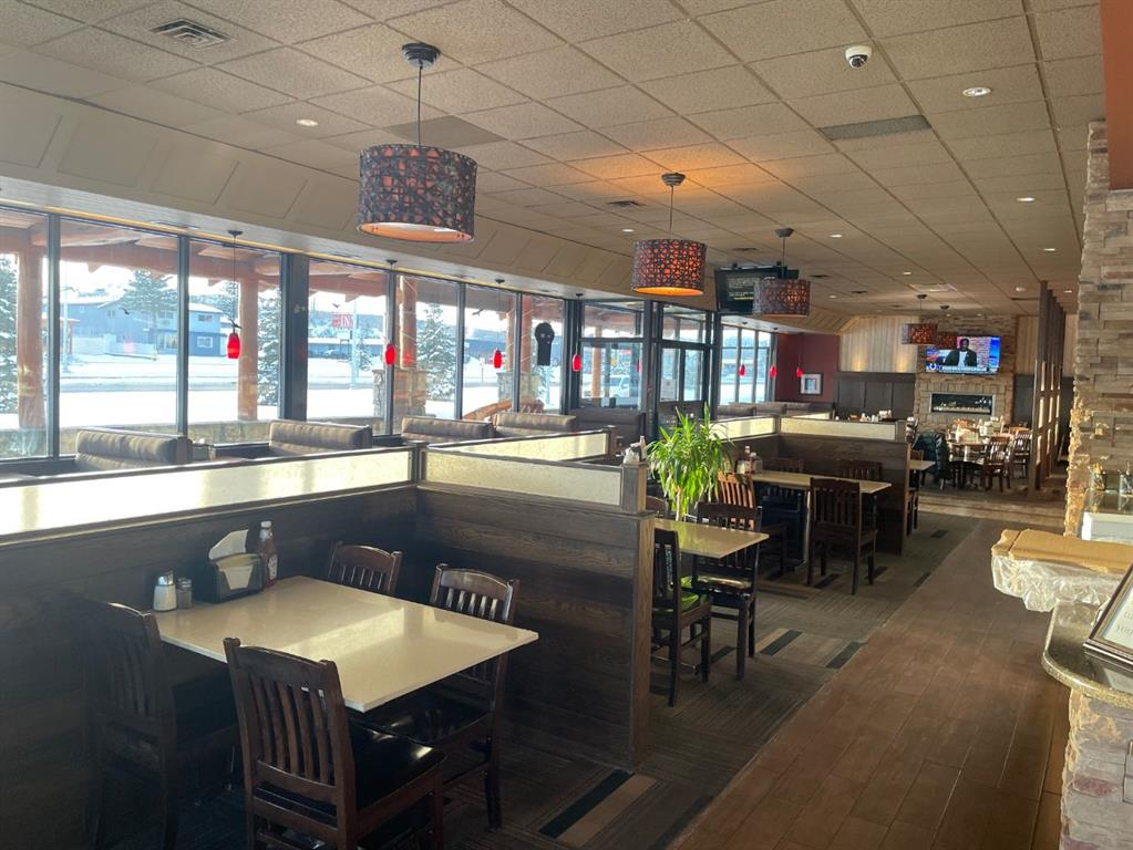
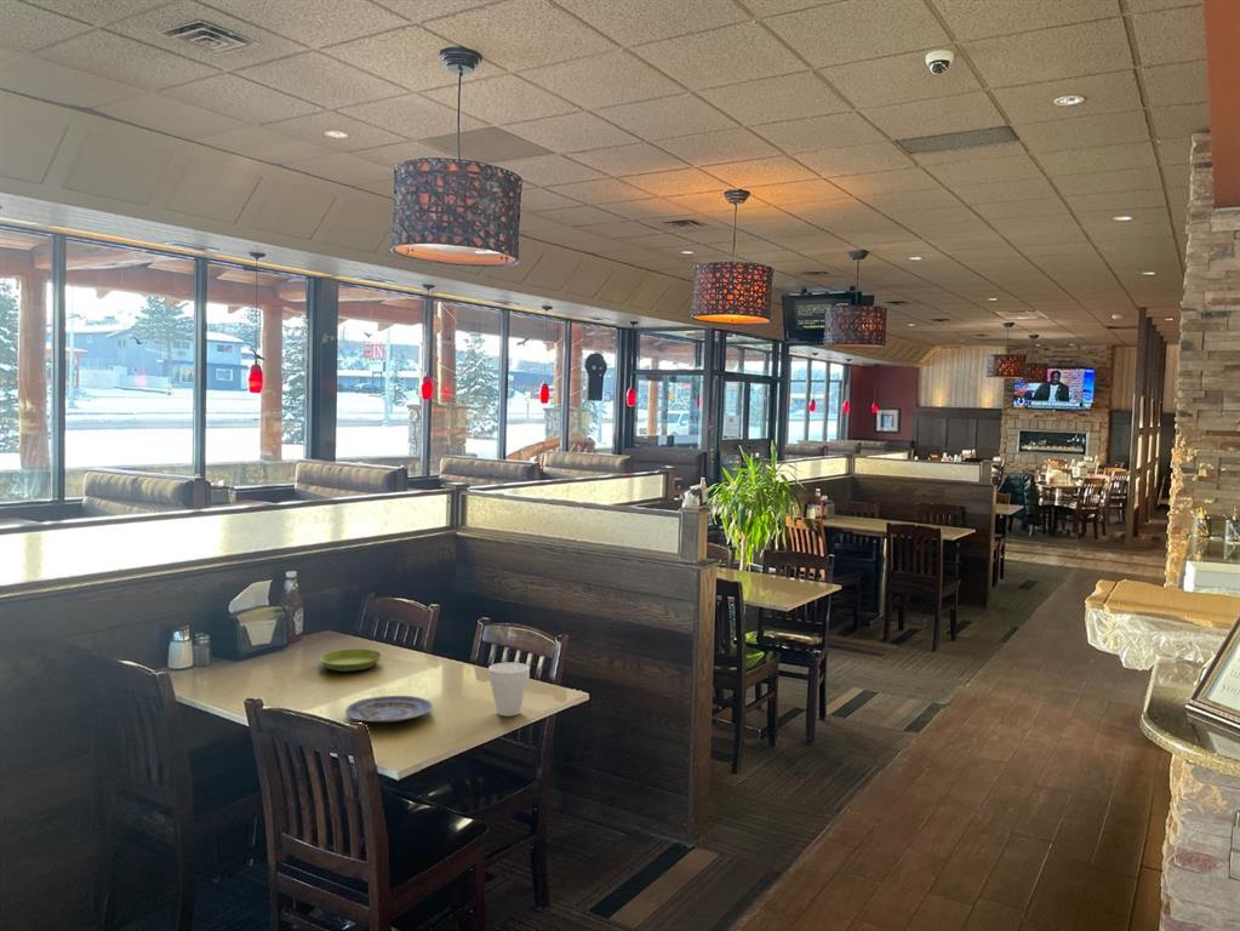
+ plate (389, 710)
+ cup (508, 690)
+ saucer (350, 661)
